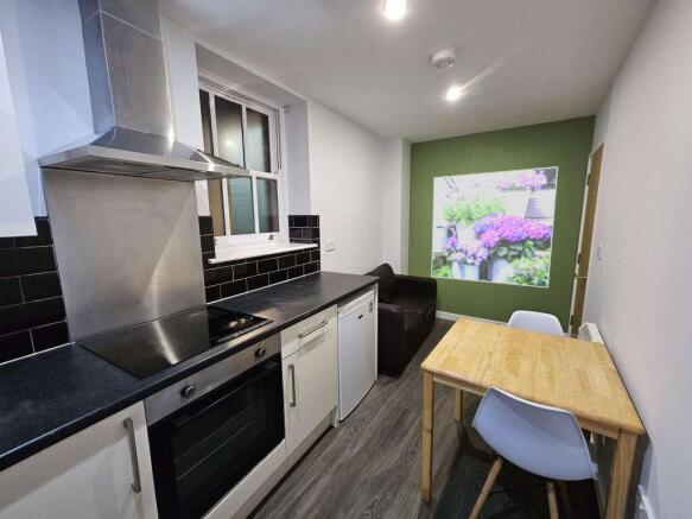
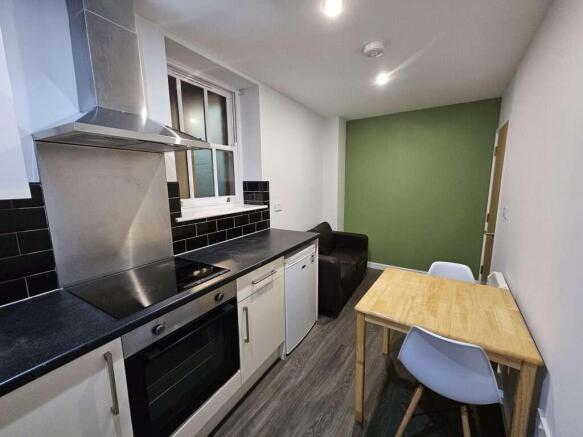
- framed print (487, 228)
